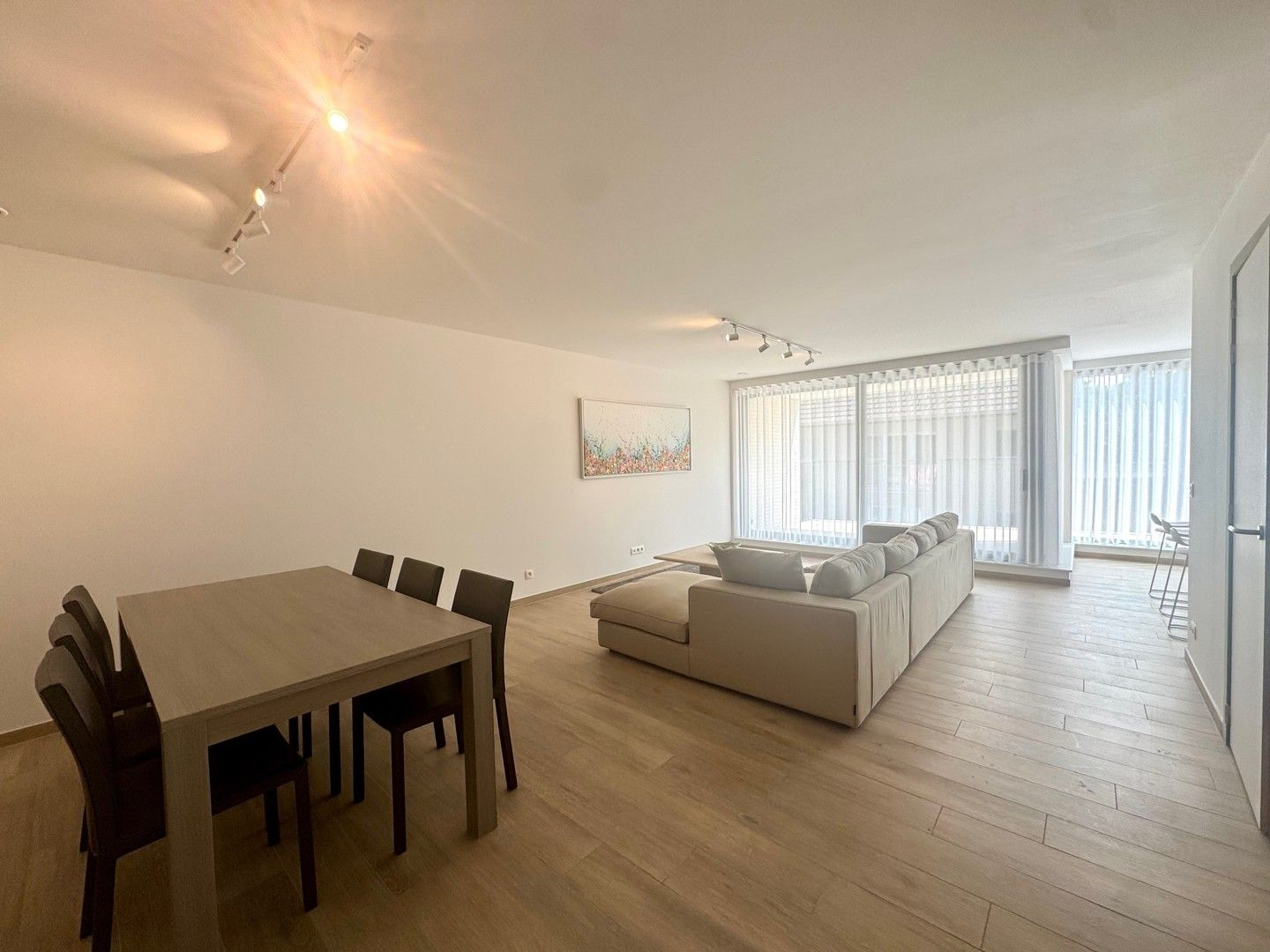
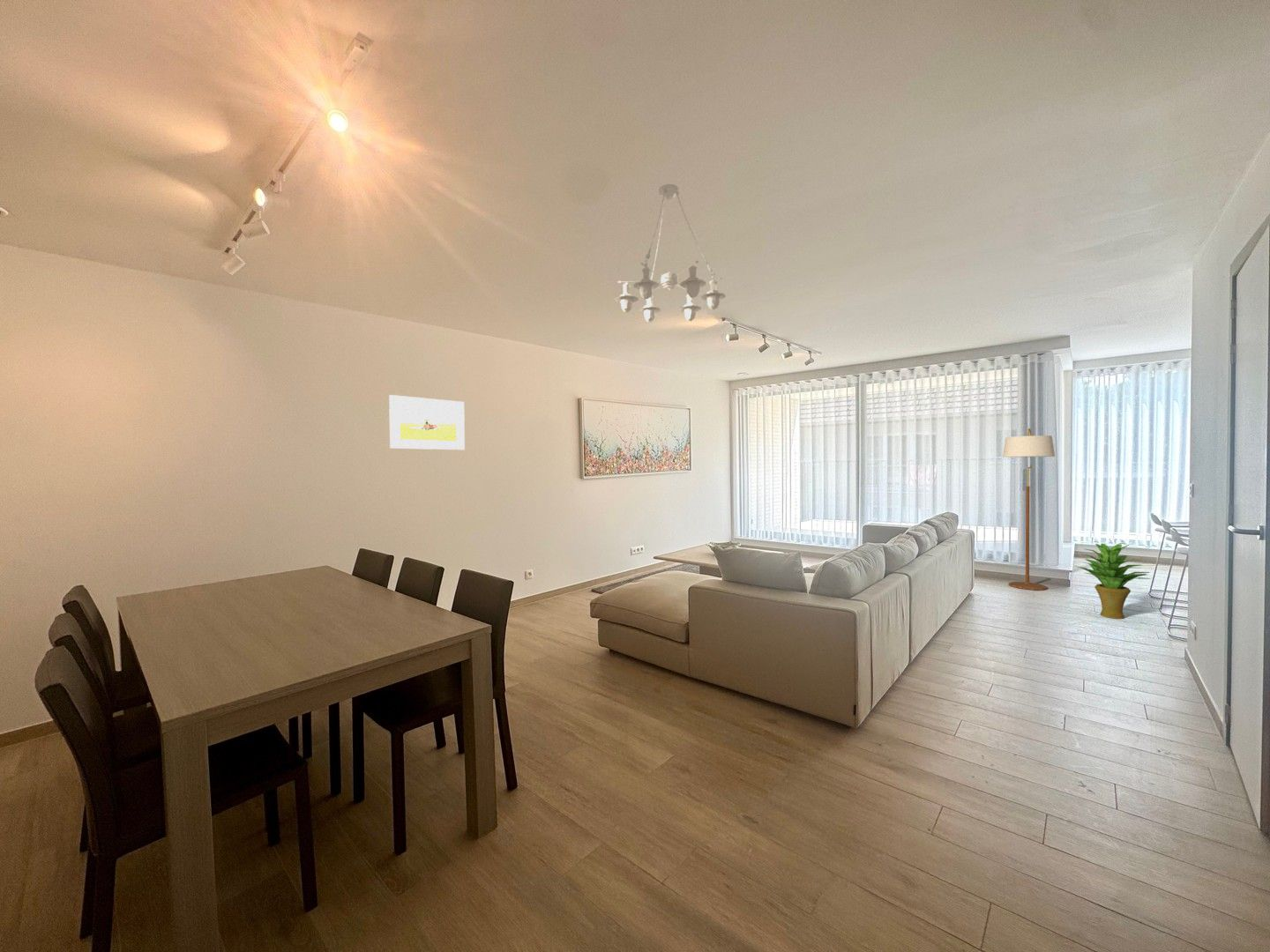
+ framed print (429, 423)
+ chandelier (657, 249)
+ potted plant (1111, 579)
+ floor lamp (1027, 507)
